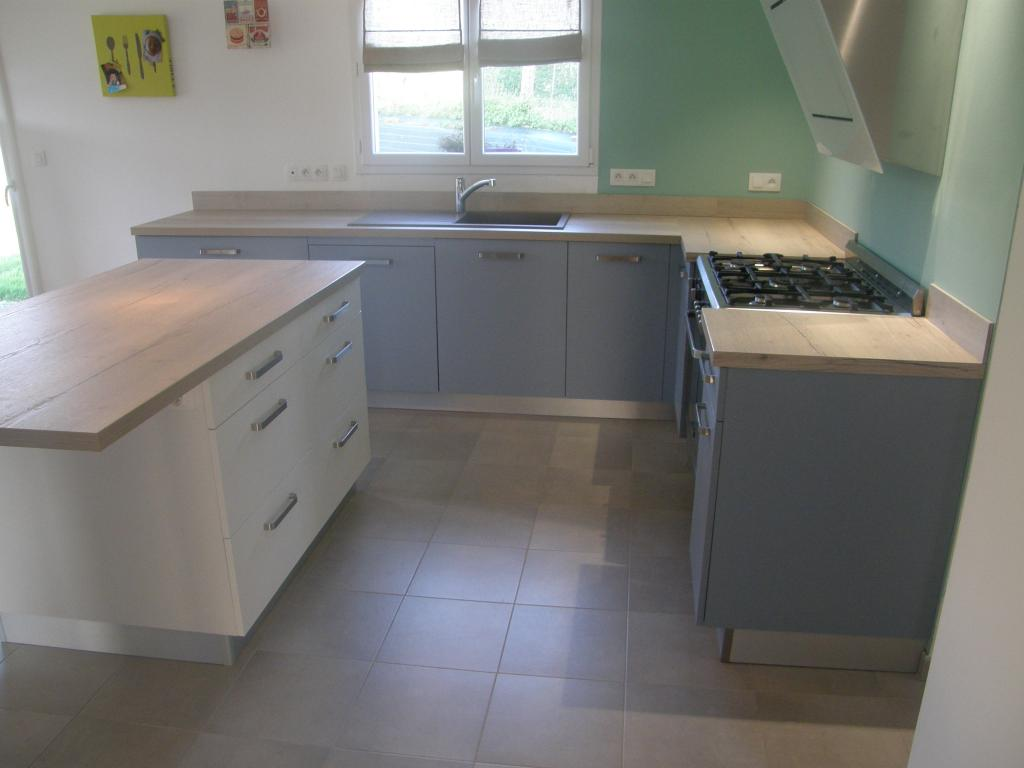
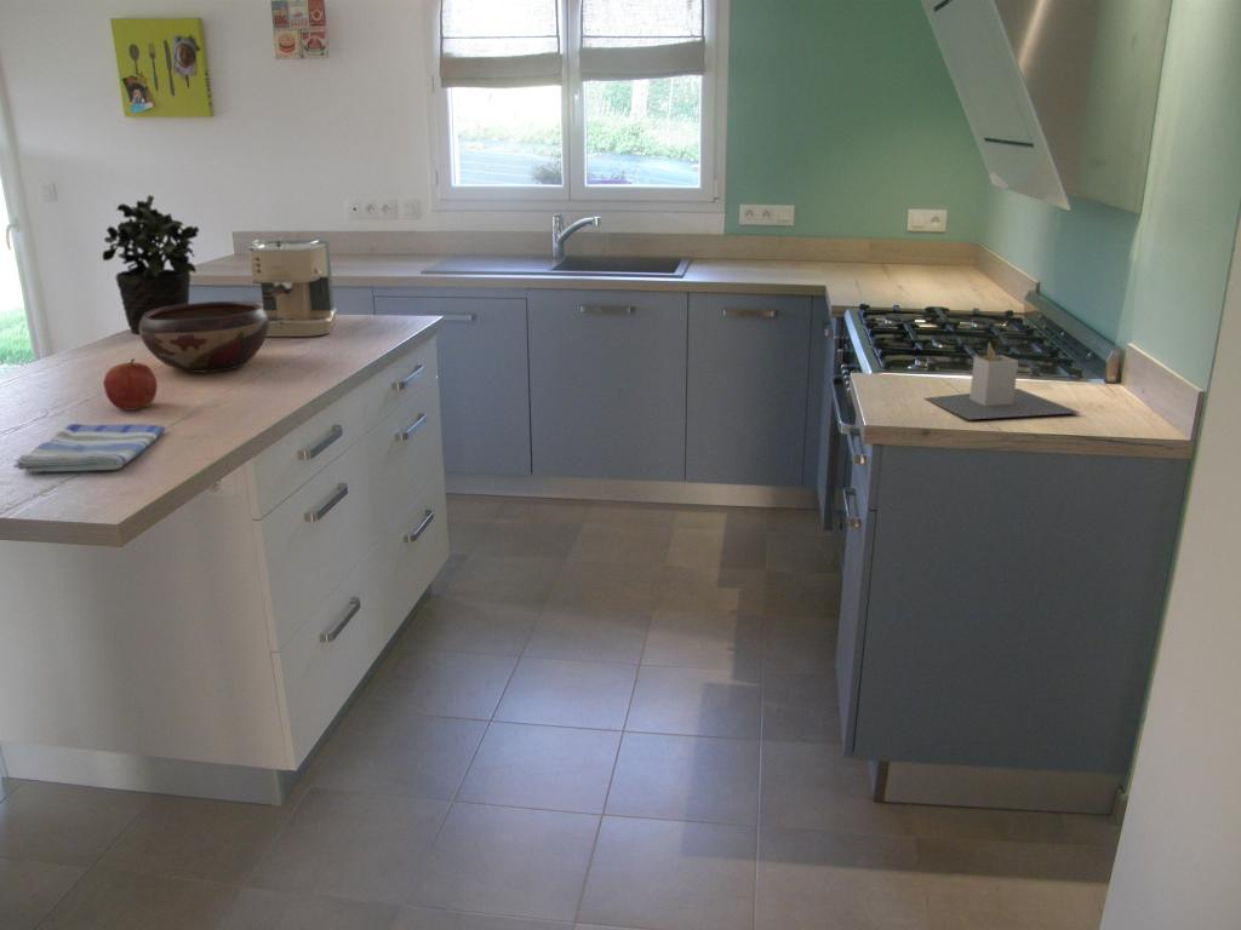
+ decorative bowl (206, 337)
+ utensil holder (994, 373)
+ dish towel (93, 444)
+ apple (130, 383)
+ potted plant (155, 263)
+ coffee maker (287, 285)
